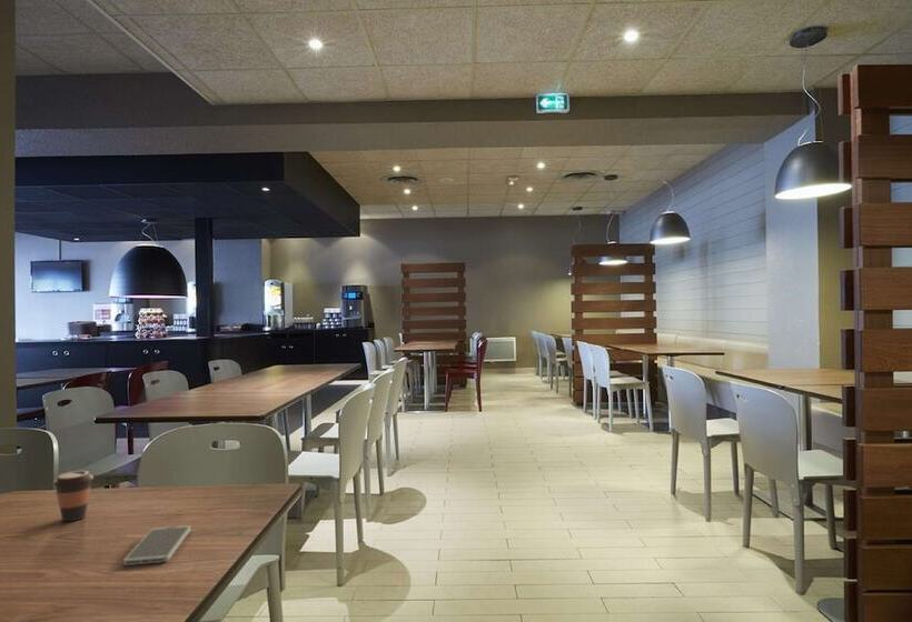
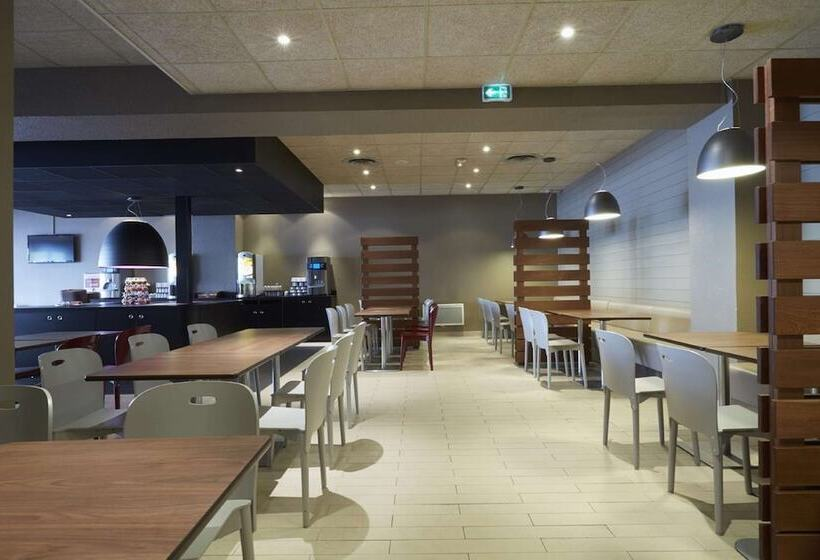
- smartphone (159, 544)
- coffee cup (73, 495)
